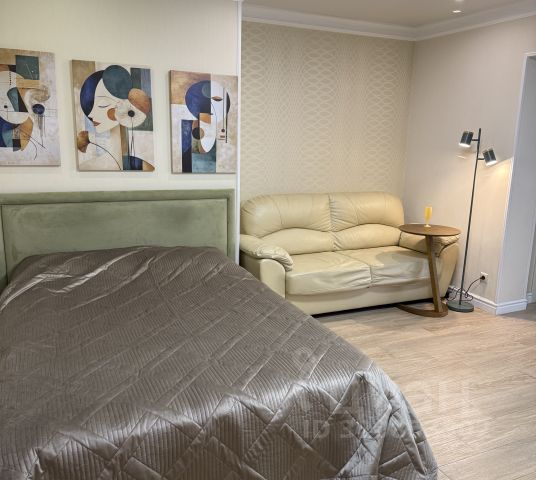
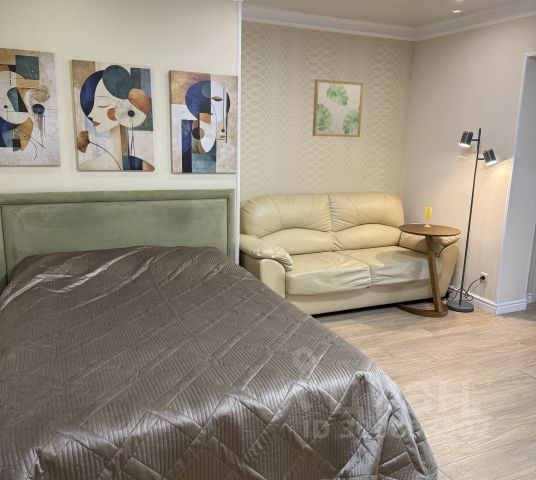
+ wall art (338, 109)
